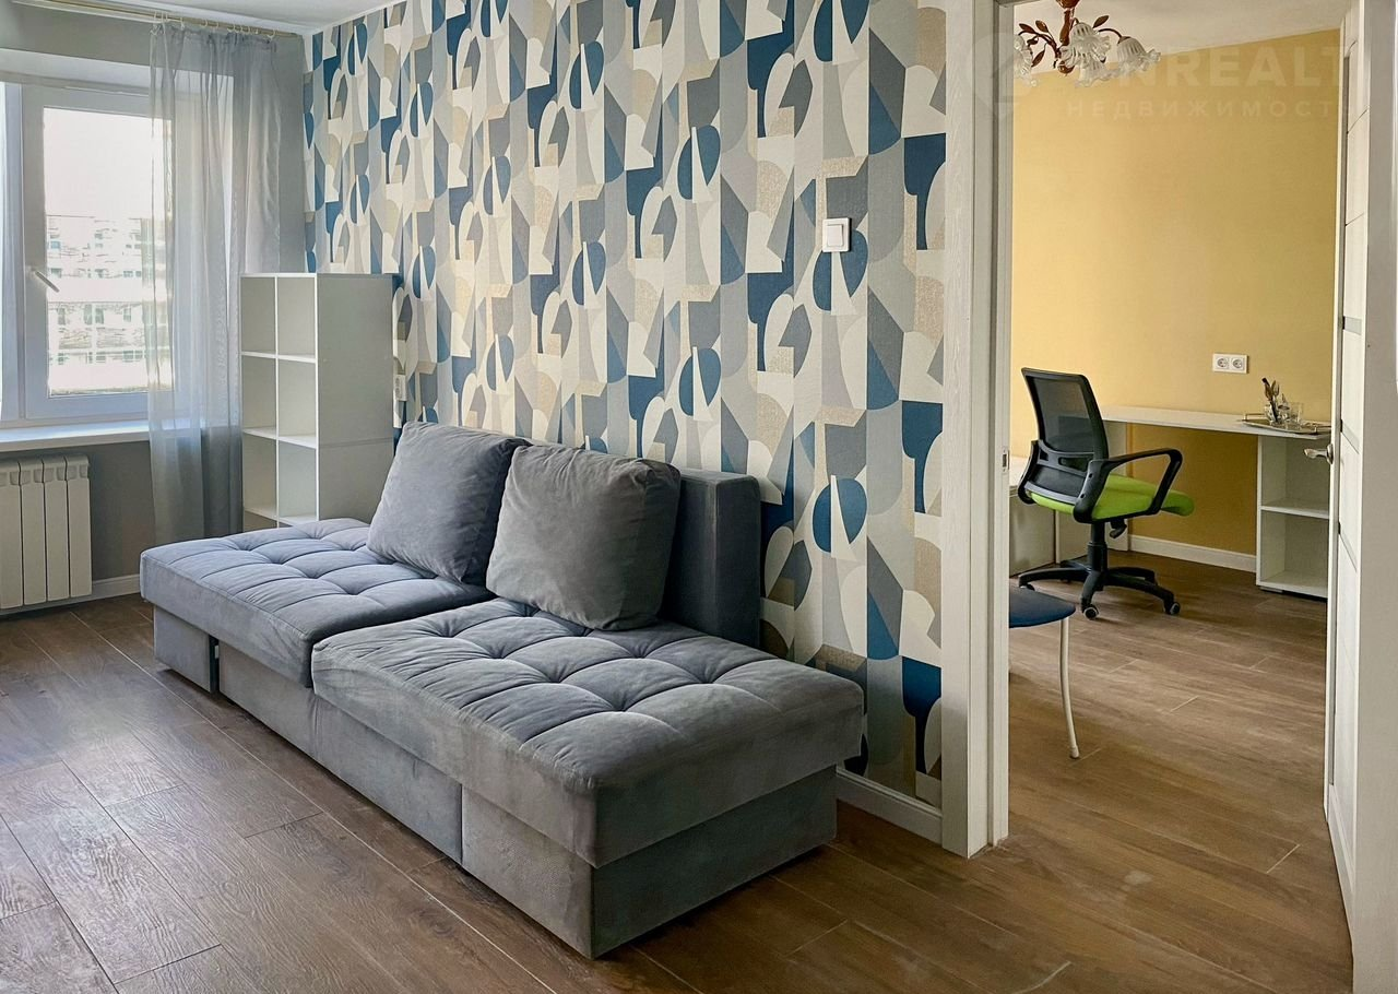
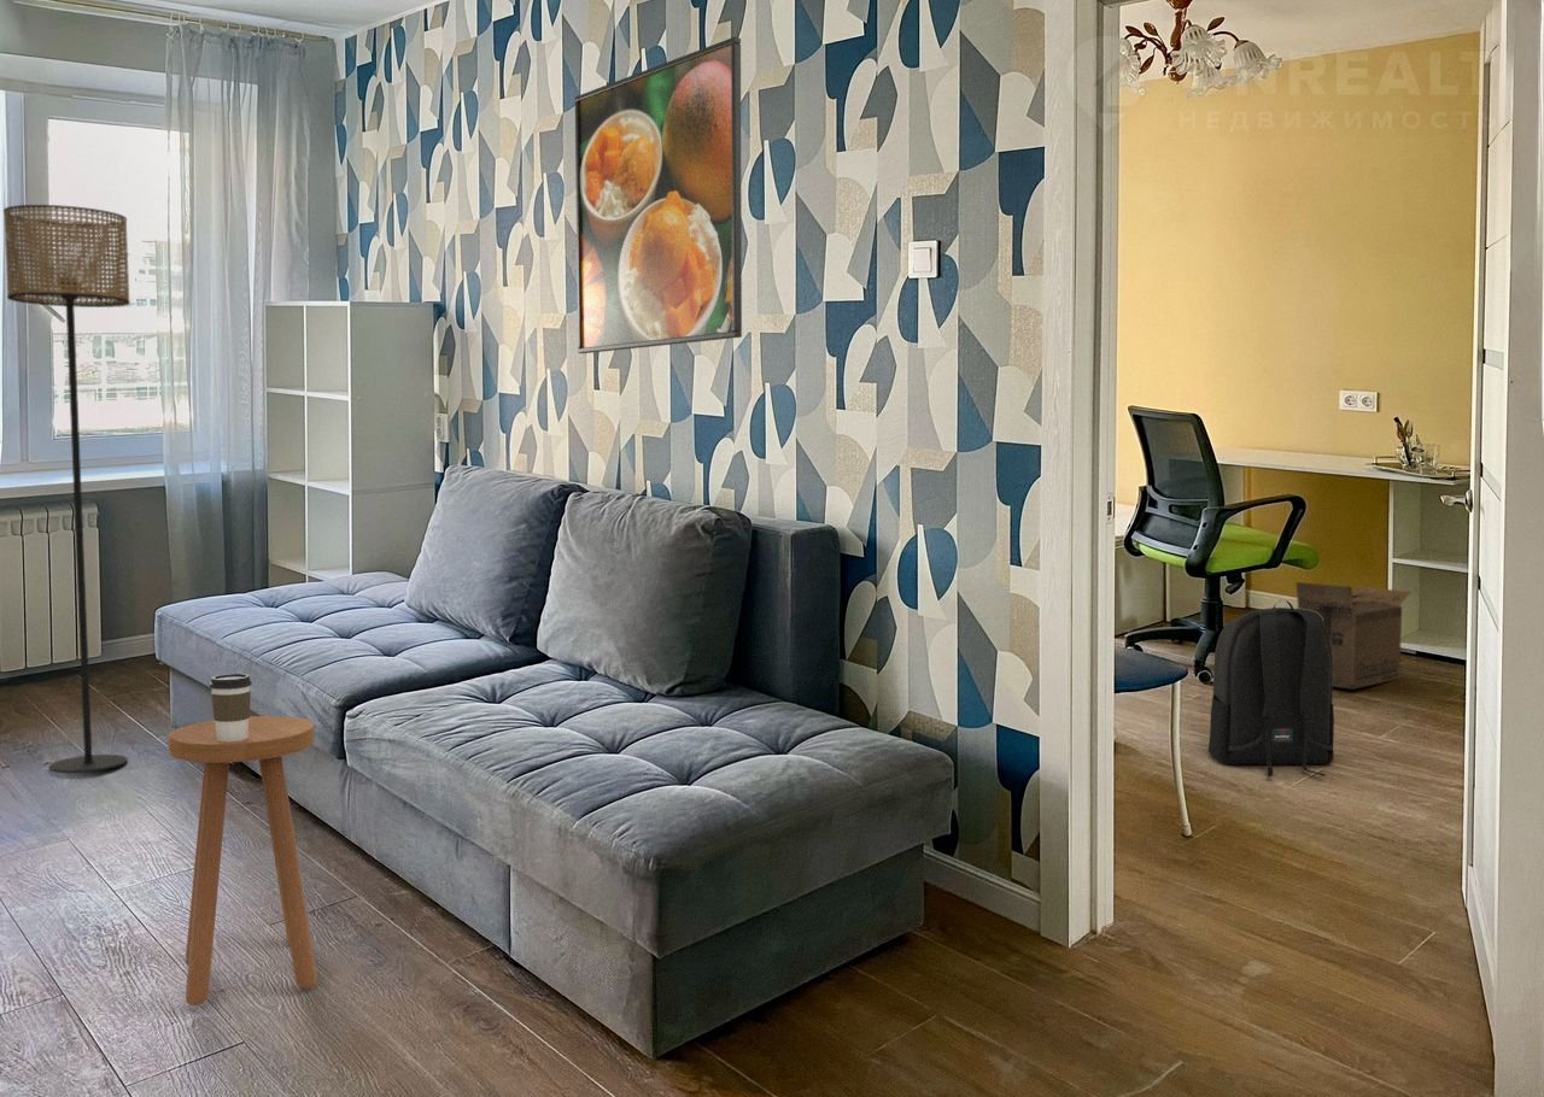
+ coffee cup (230, 706)
+ backpack (1276, 681)
+ stool (221, 850)
+ floor lamp (77, 493)
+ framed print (651, 209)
+ cardboard box (1352, 629)
